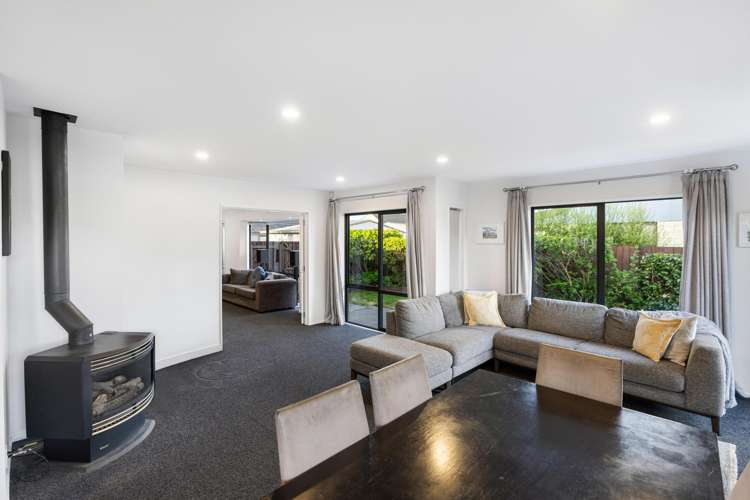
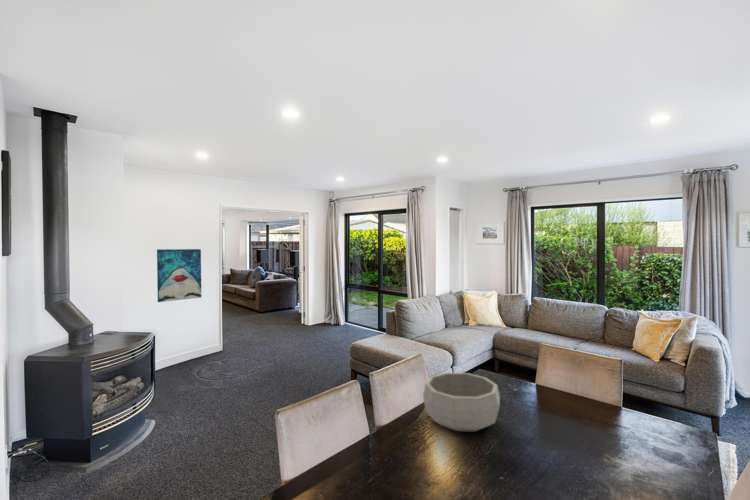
+ decorative bowl (461, 401)
+ wall art (180, 274)
